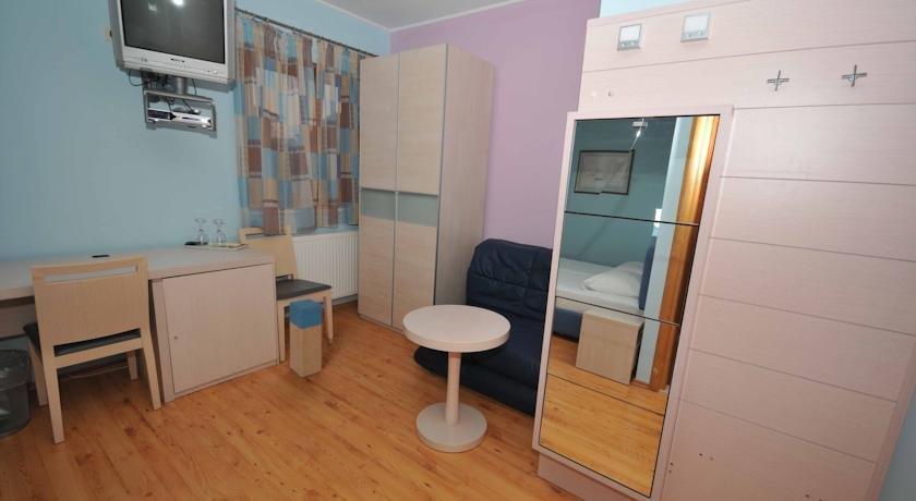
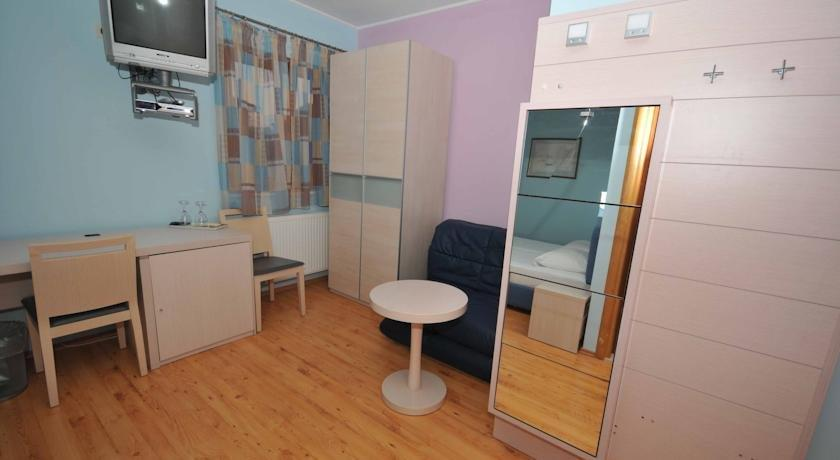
- pouf (305, 337)
